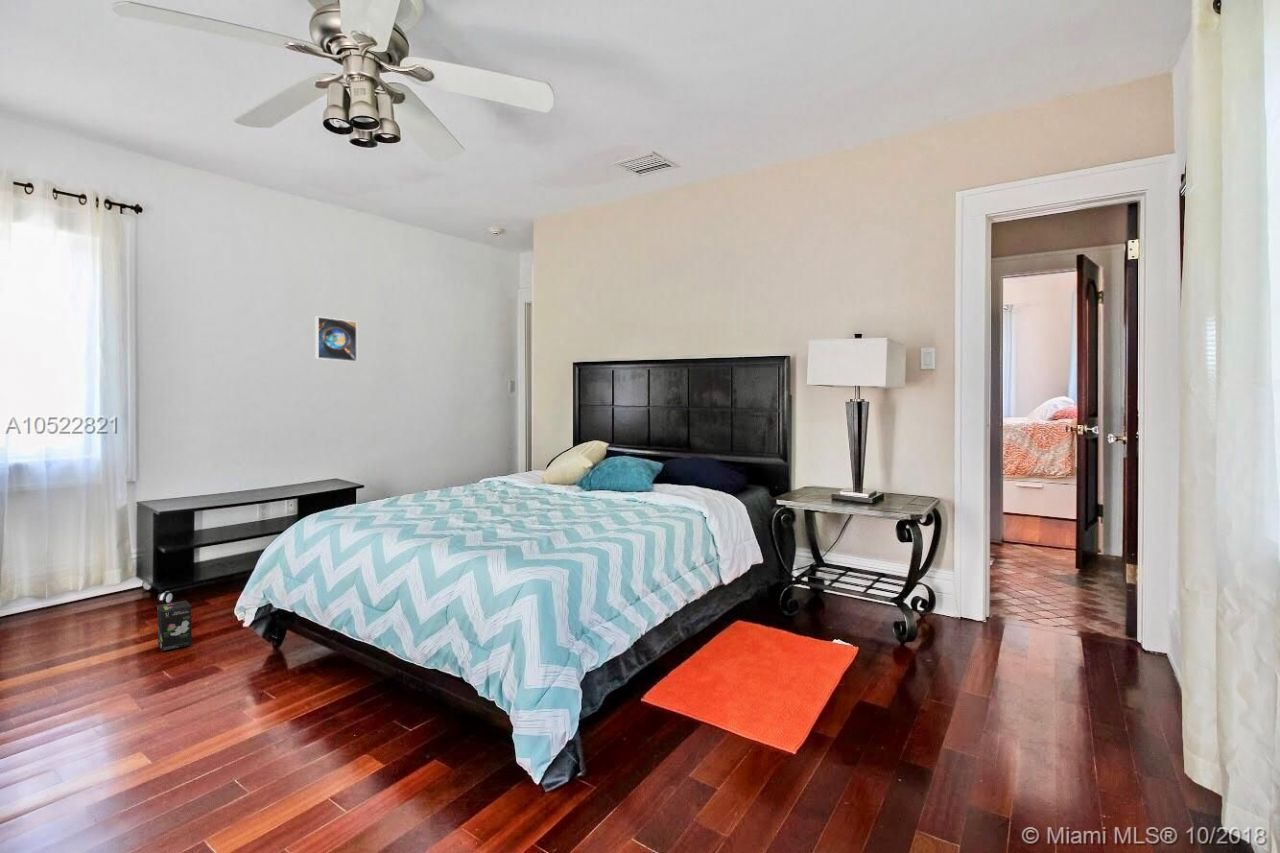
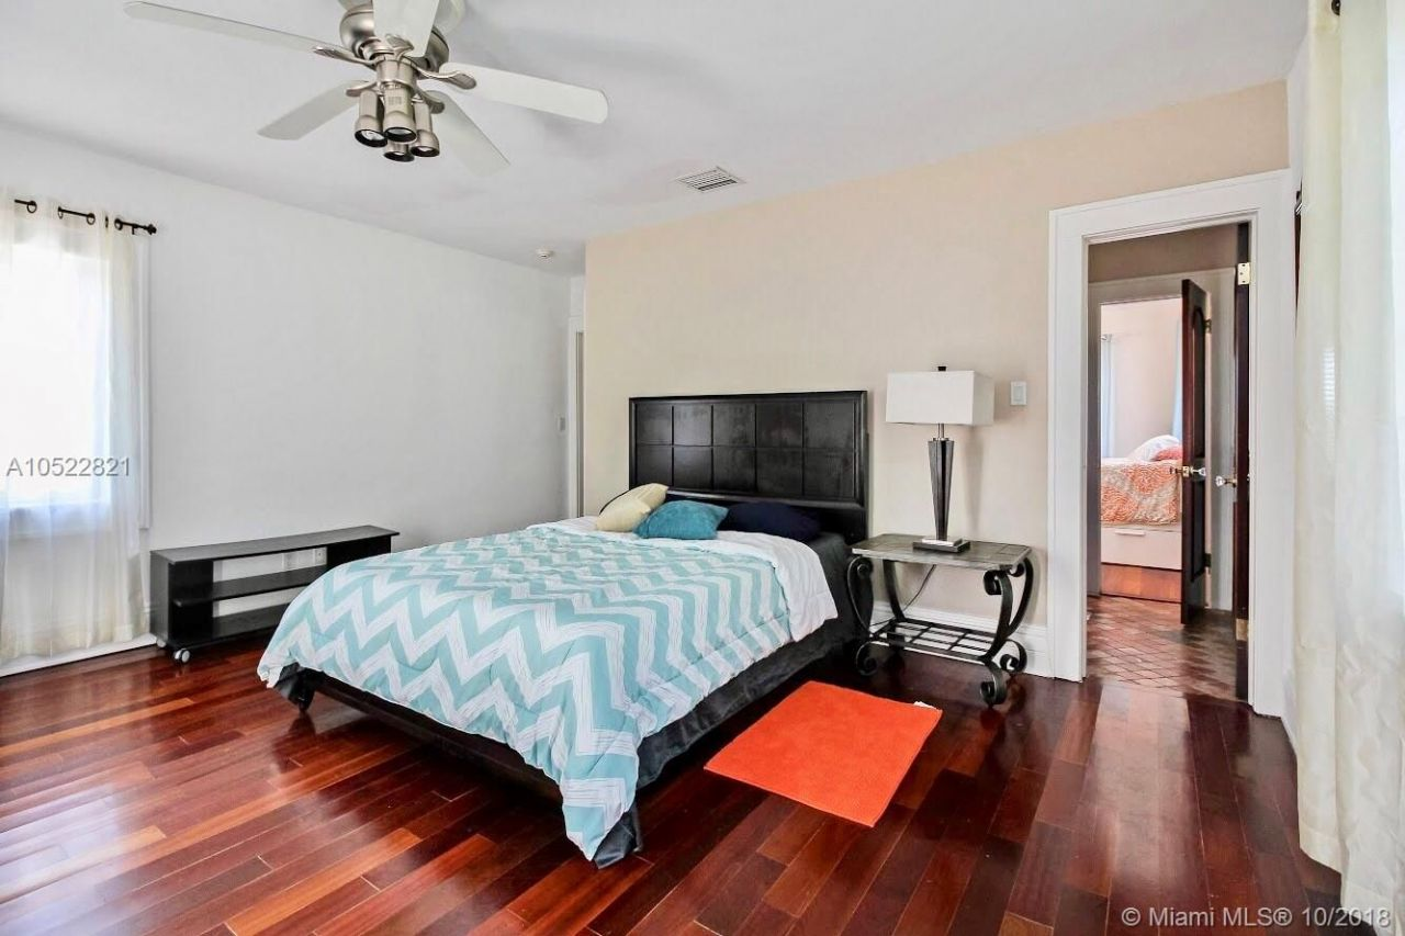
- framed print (336, 339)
- box (174, 624)
